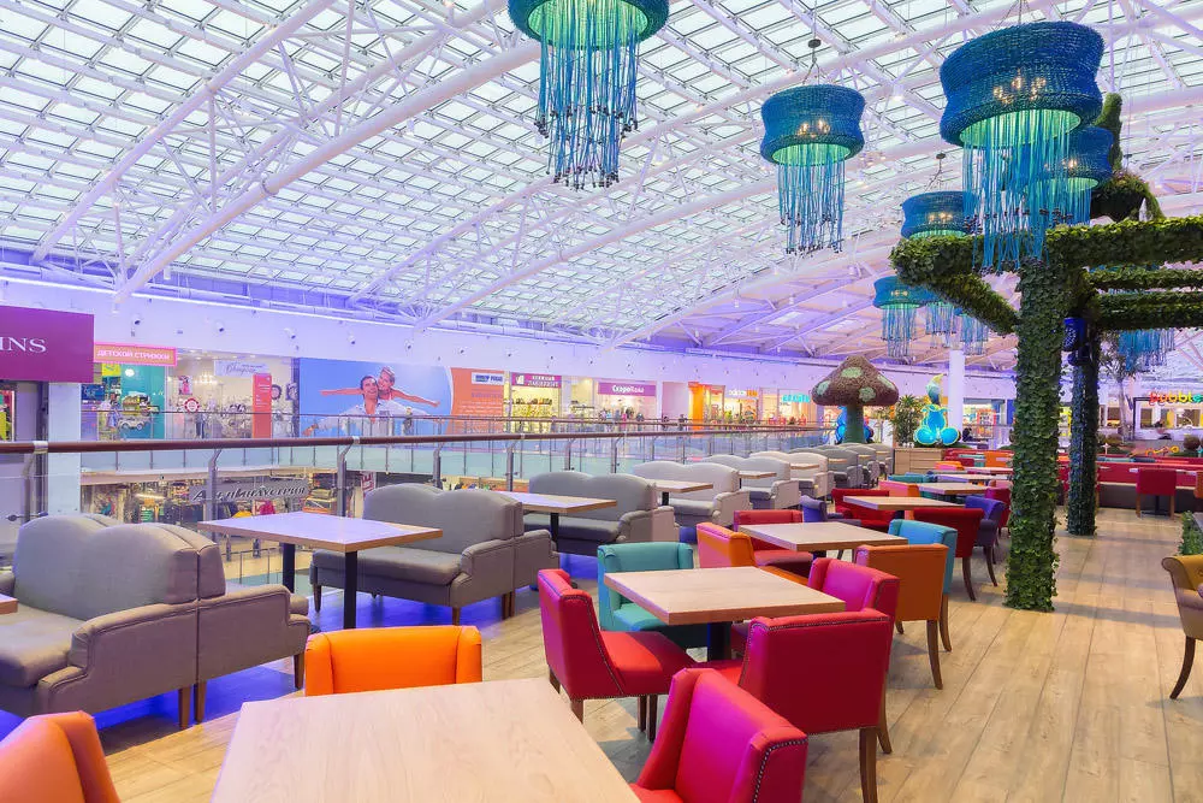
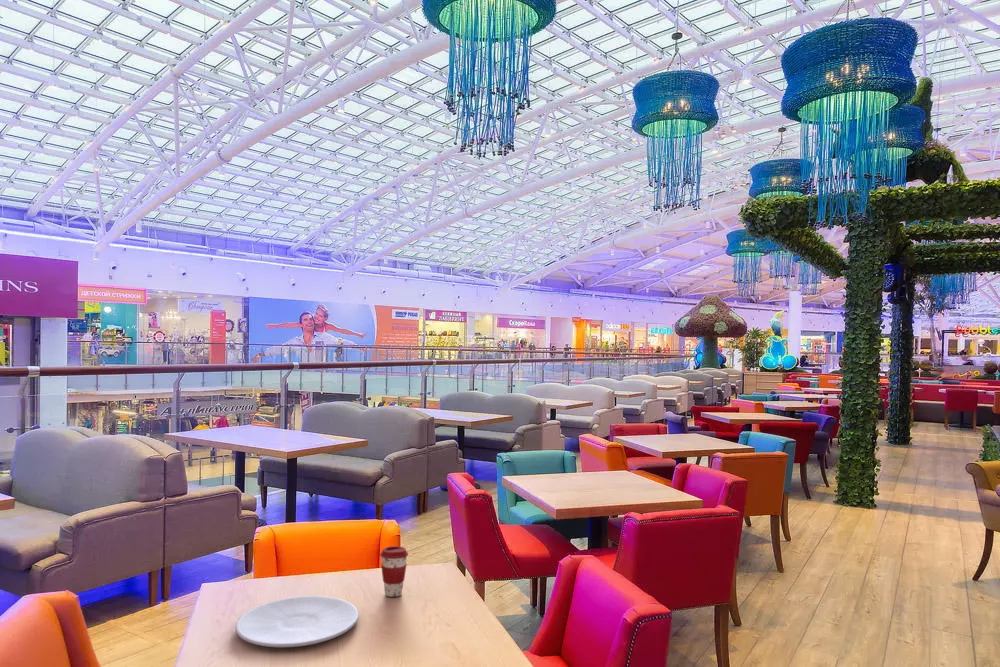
+ coffee cup (393, 571)
+ plate (298, 621)
